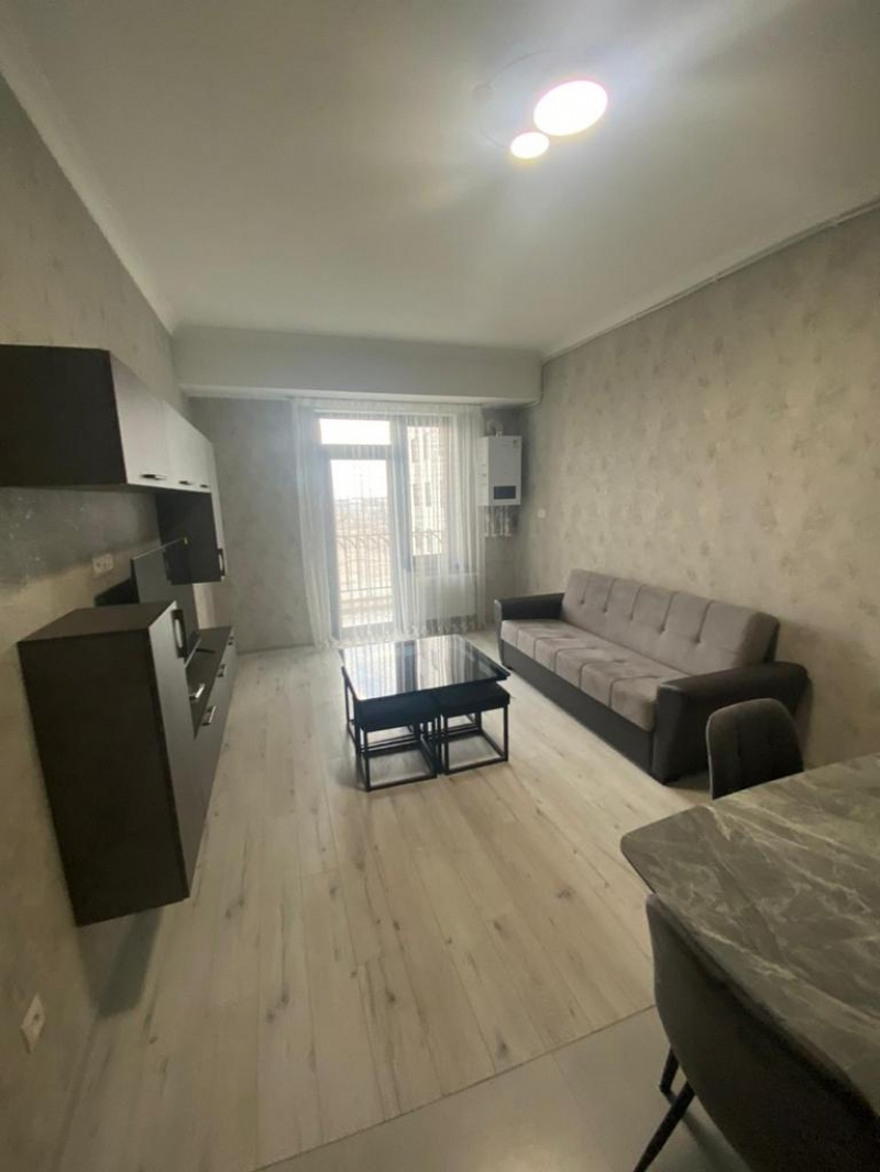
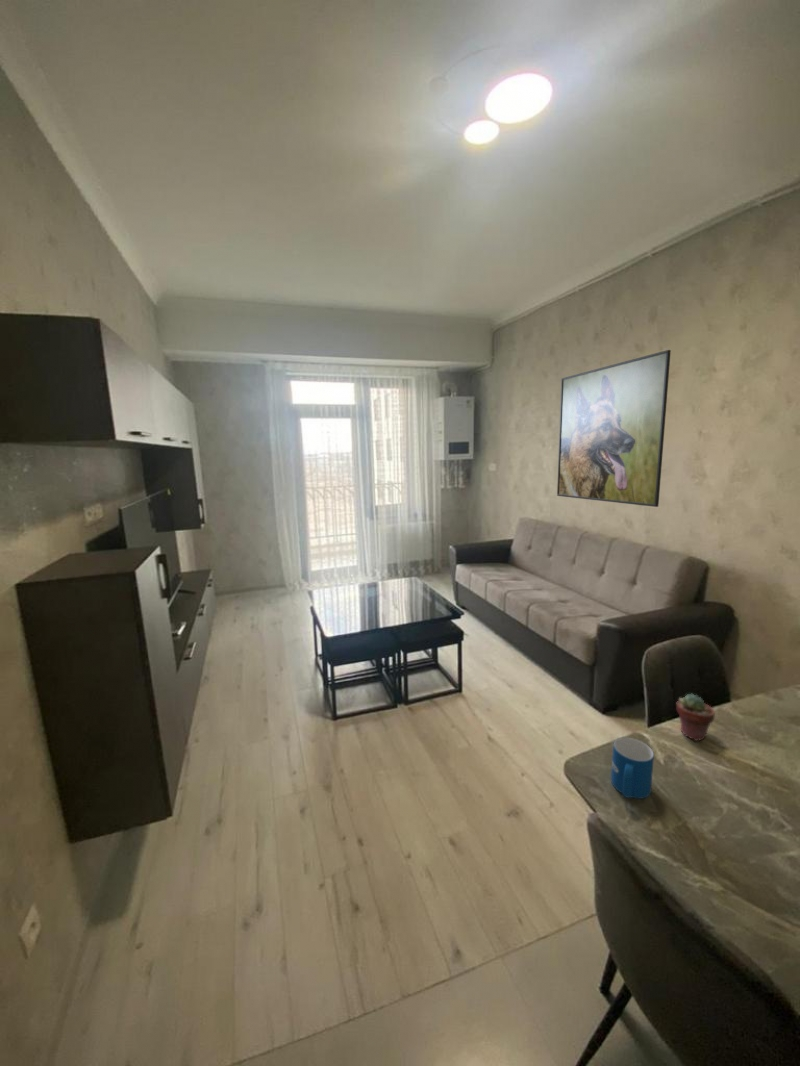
+ potted succulent (694, 714)
+ mug (630, 771)
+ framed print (604, 435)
